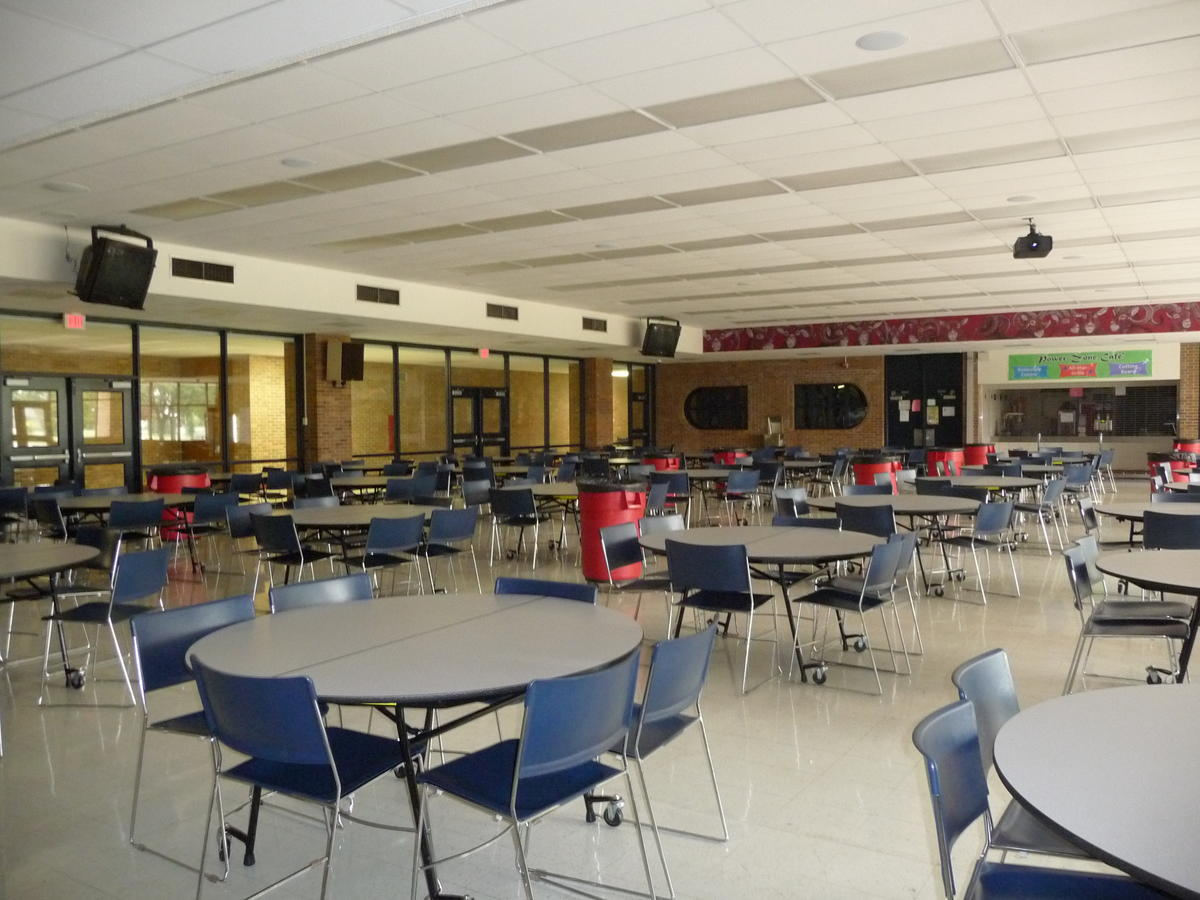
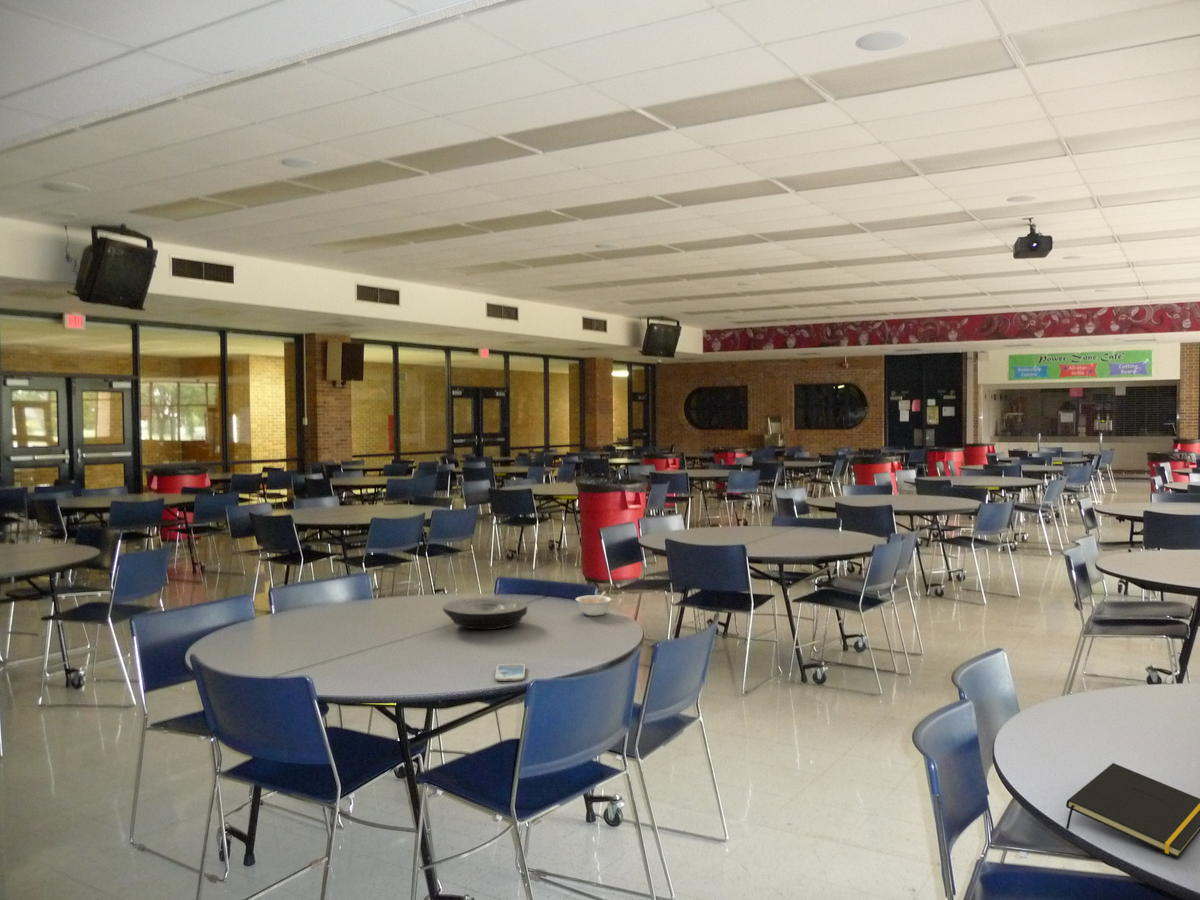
+ smartphone (510, 672)
+ notepad (1142, 806)
+ plate (485, 615)
+ legume (593, 604)
